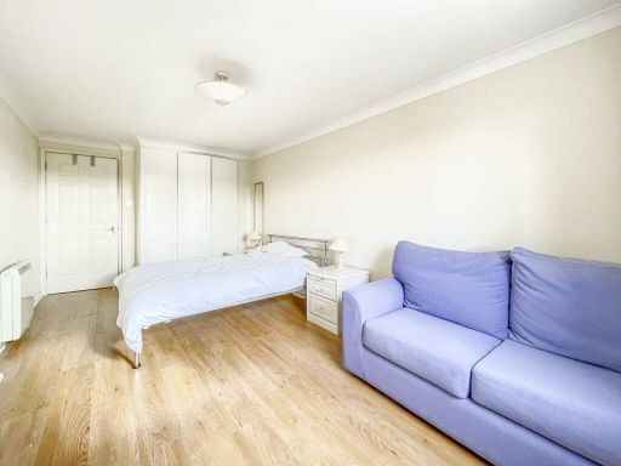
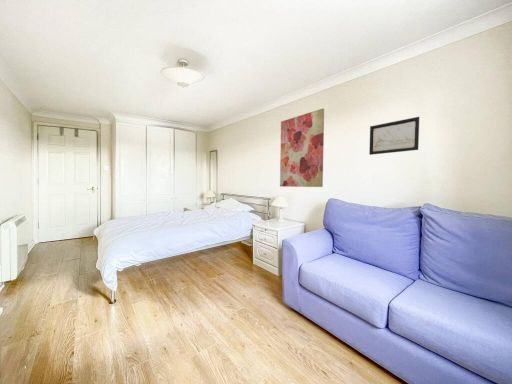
+ wall art (299, 151)
+ wall art (392, 137)
